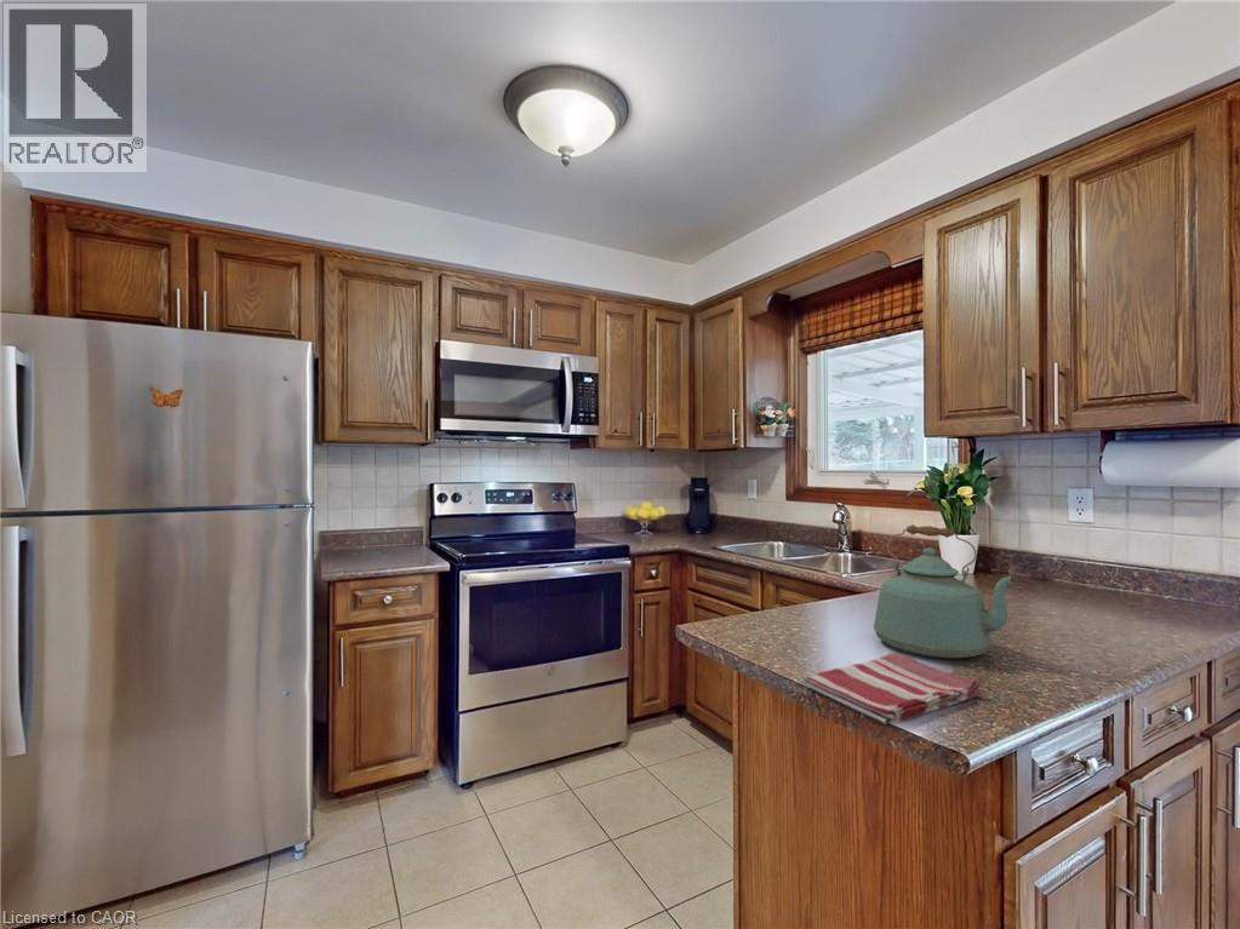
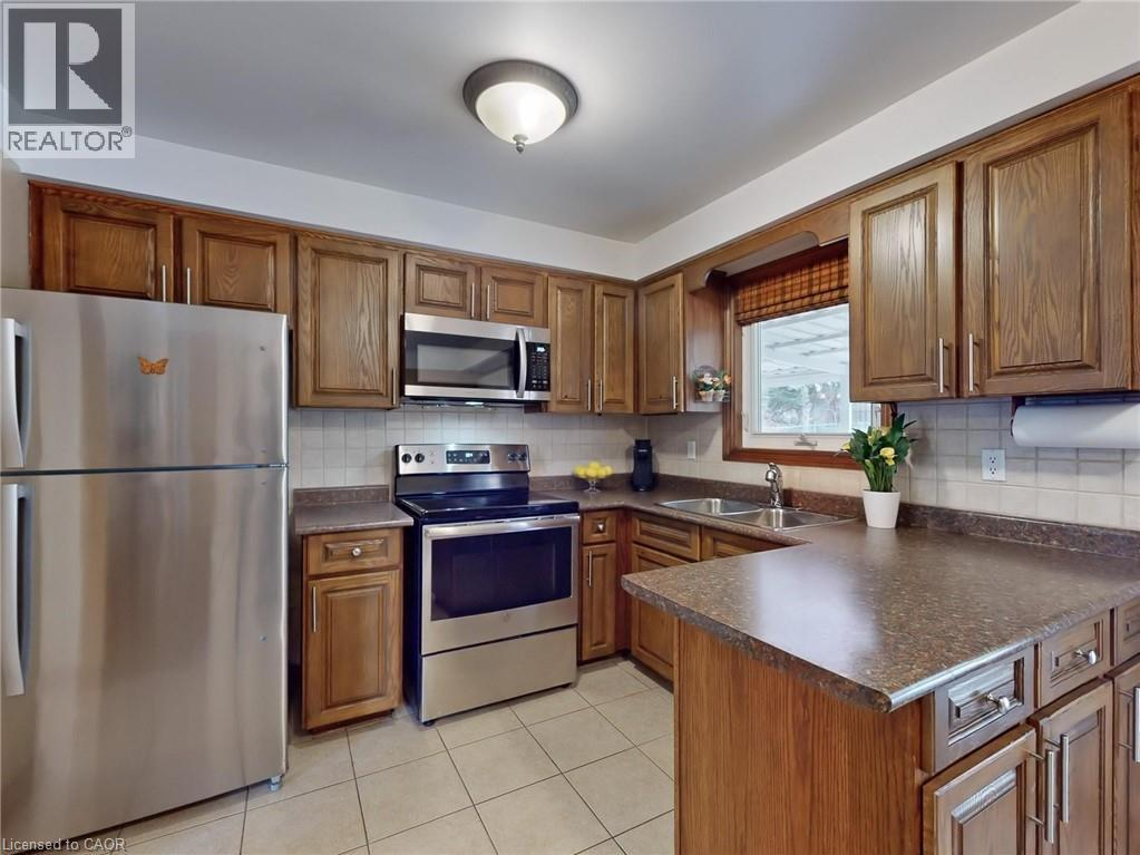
- dish towel (890, 682)
- kettle (941, 586)
